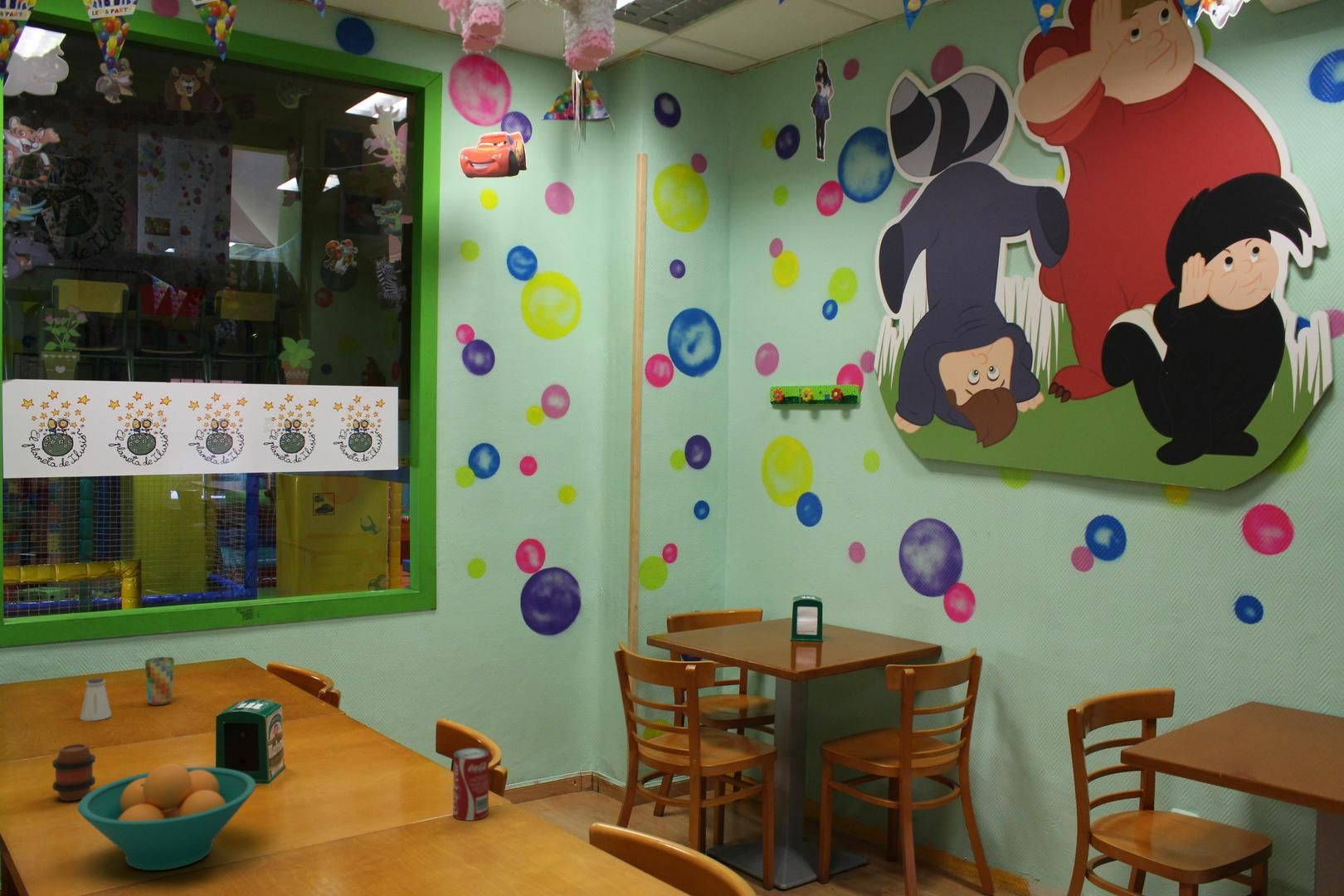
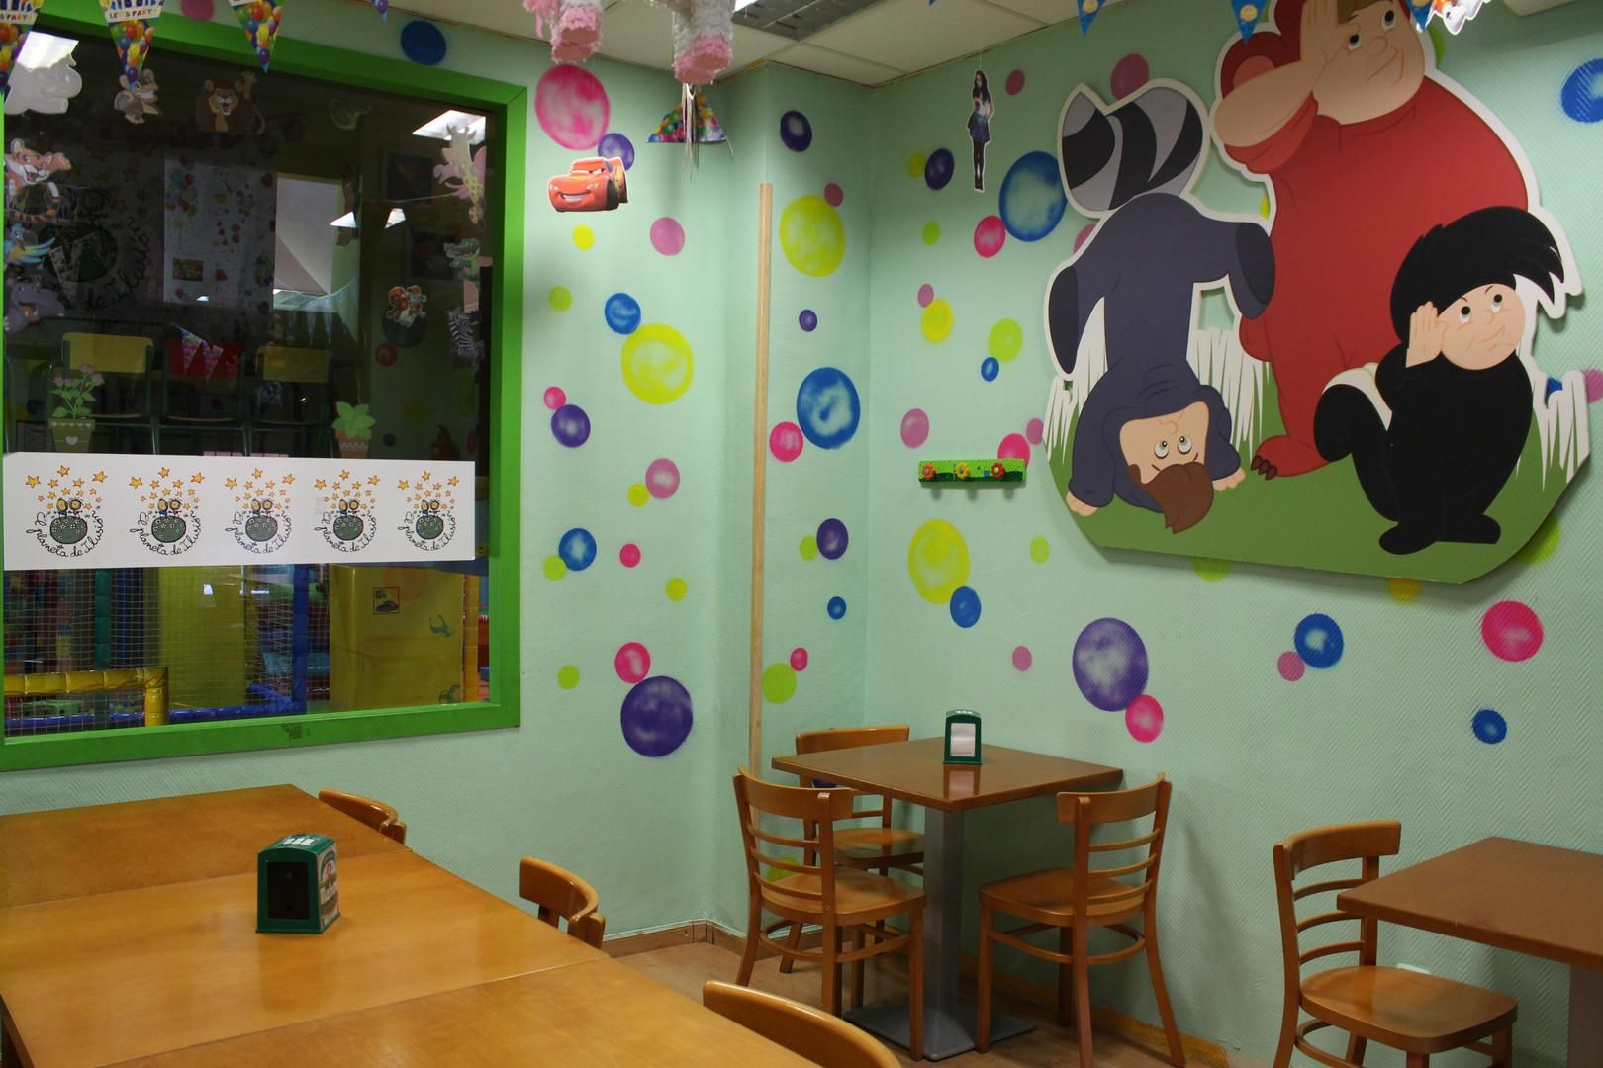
- saltshaker (95, 698)
- beverage can (470, 783)
- cup (159, 681)
- fruit bowl (169, 810)
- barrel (74, 772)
